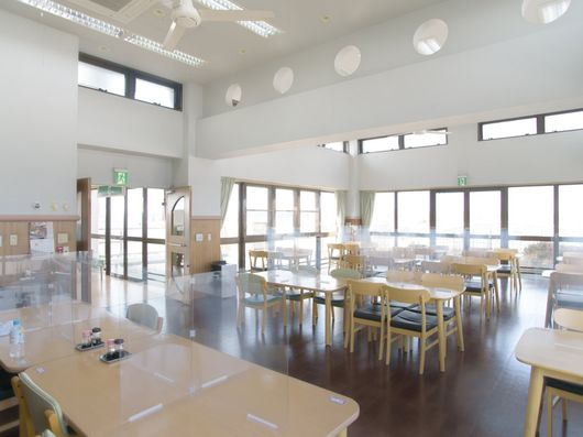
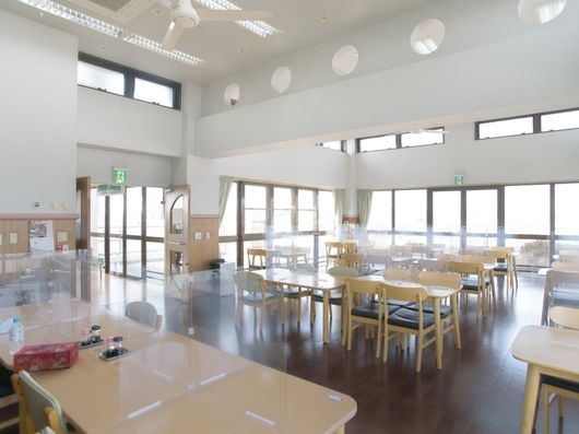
+ tissue box (47, 355)
